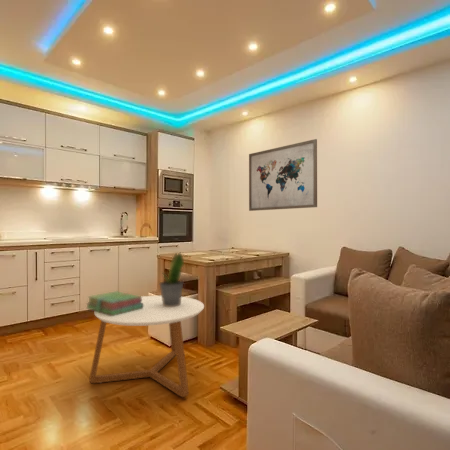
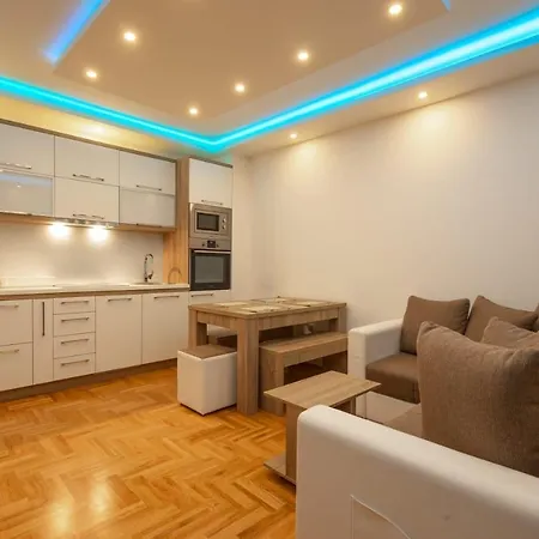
- wall art (280, 178)
- potted plant (171, 277)
- coffee table (147, 325)
- stack of books (114, 302)
